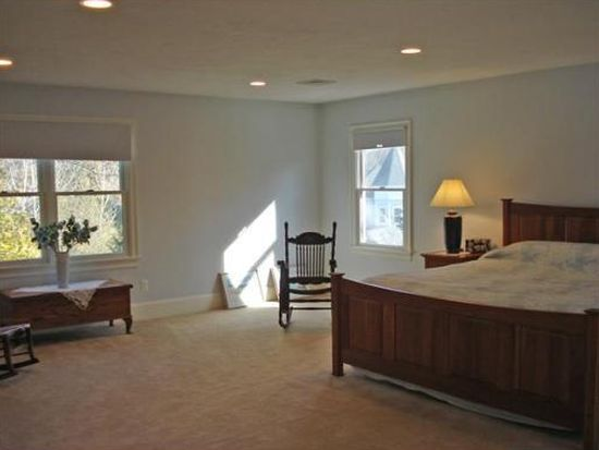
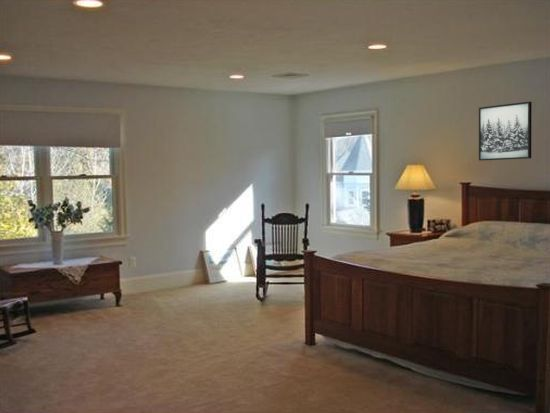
+ wall art (504, 132)
